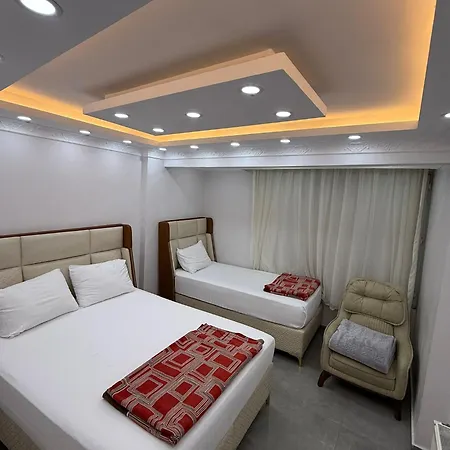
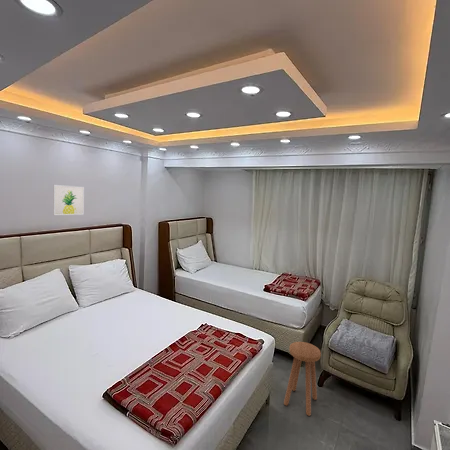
+ stool (306, 375)
+ wall art (69, 200)
